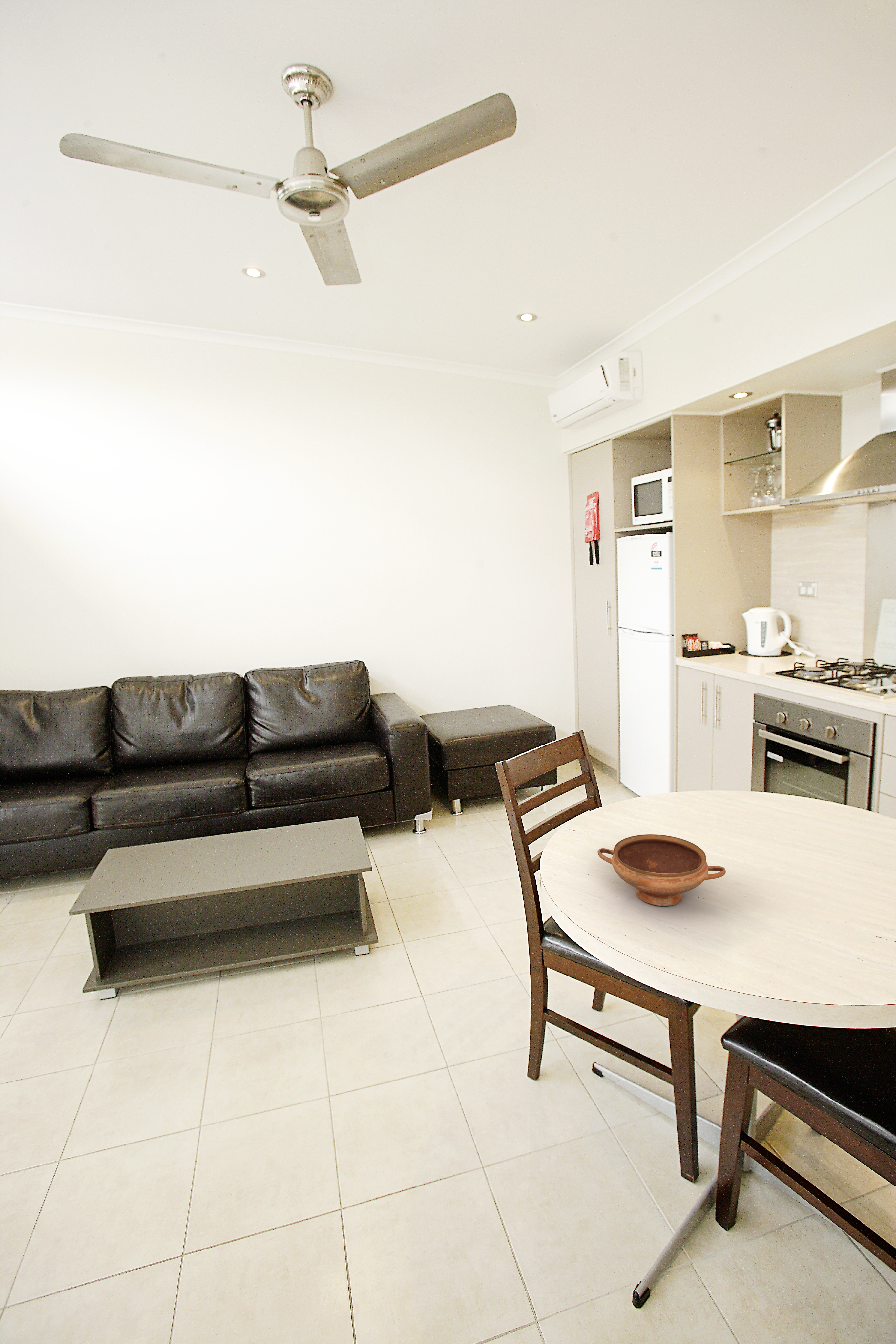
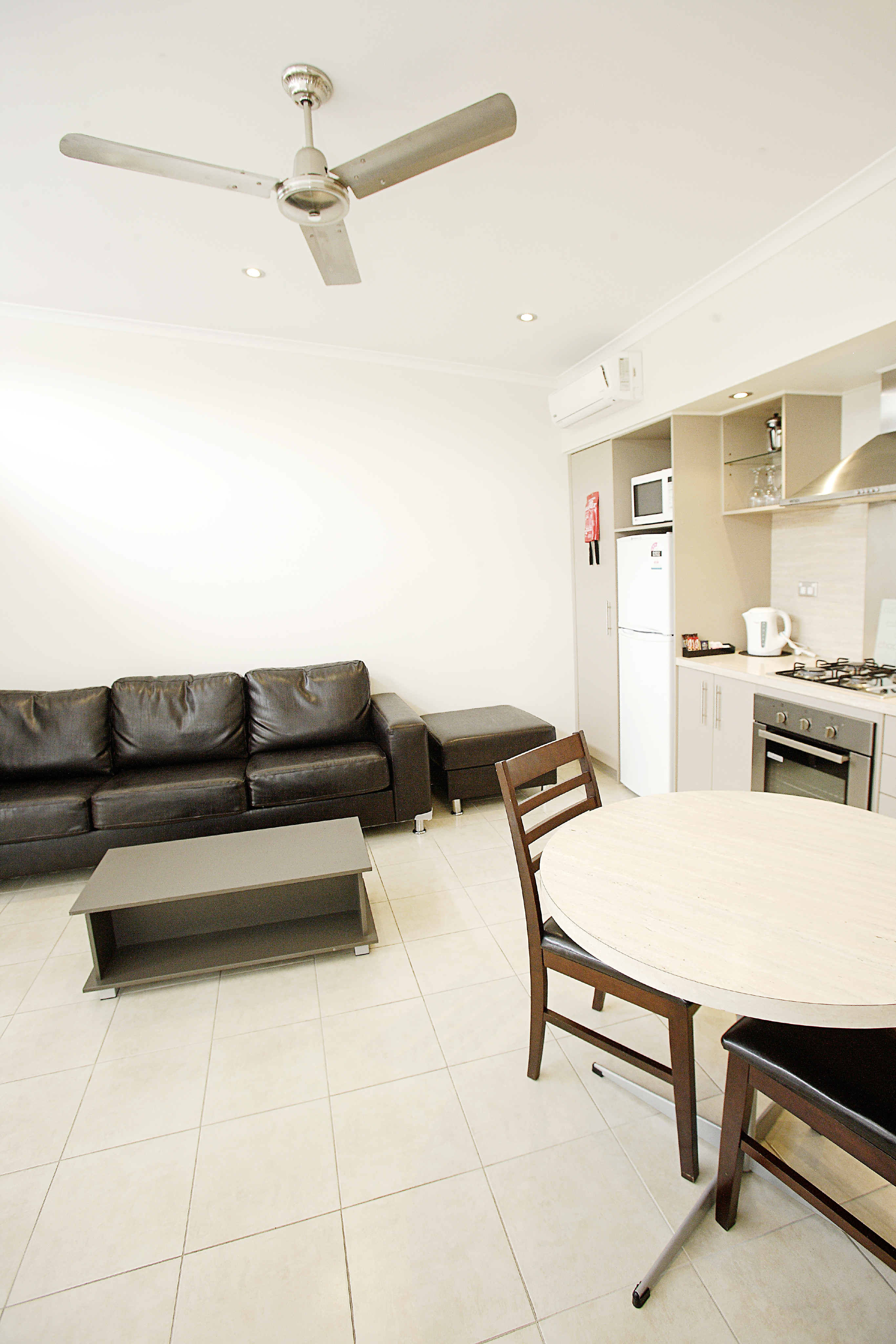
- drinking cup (658, 873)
